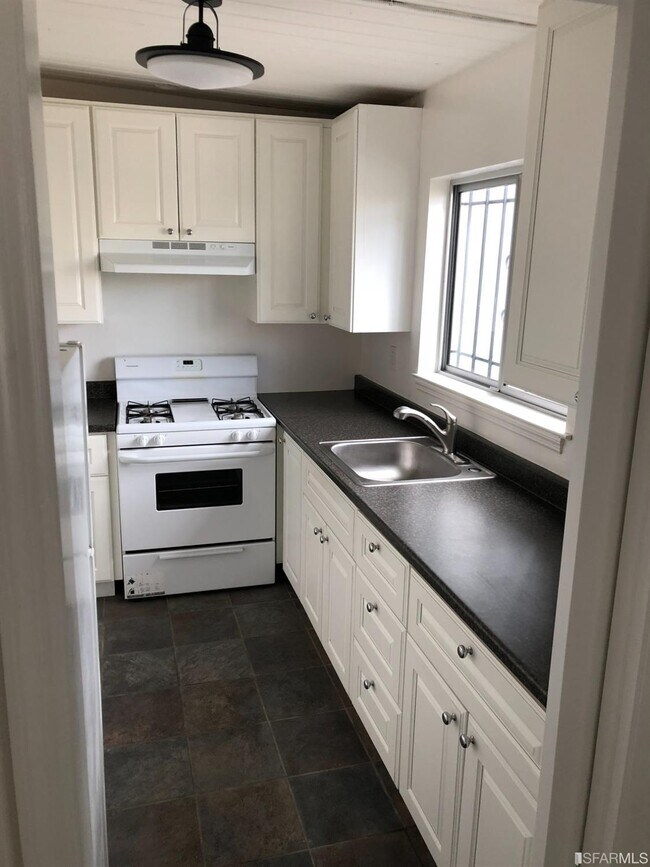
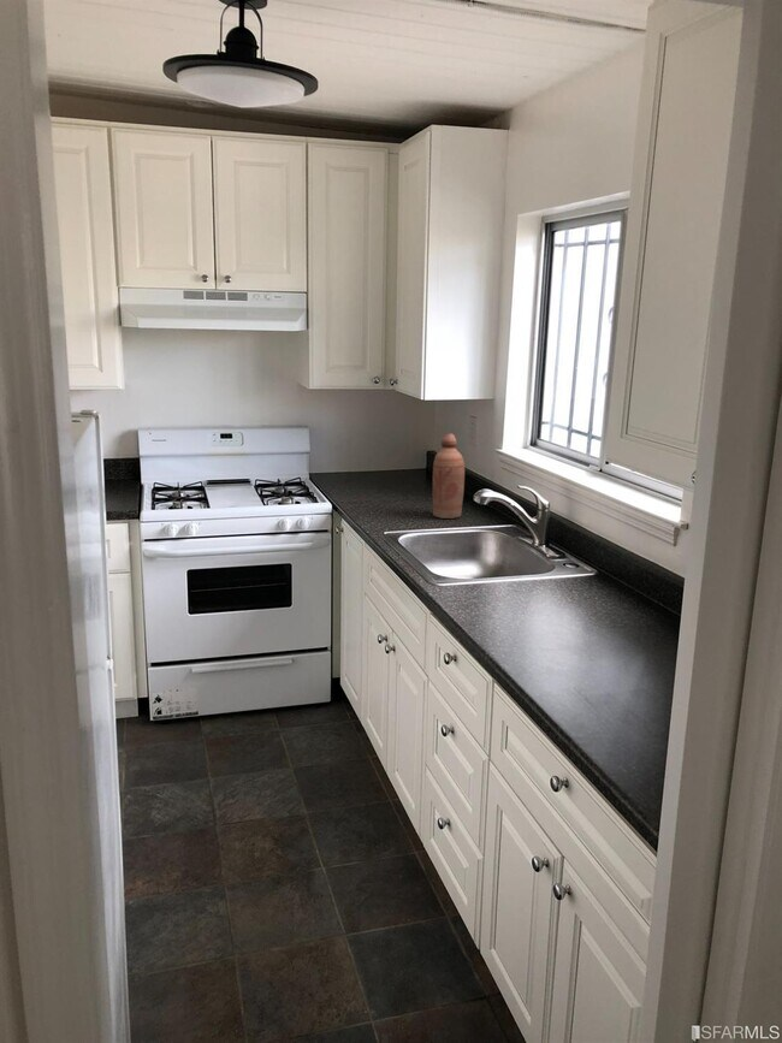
+ bottle (448, 474)
